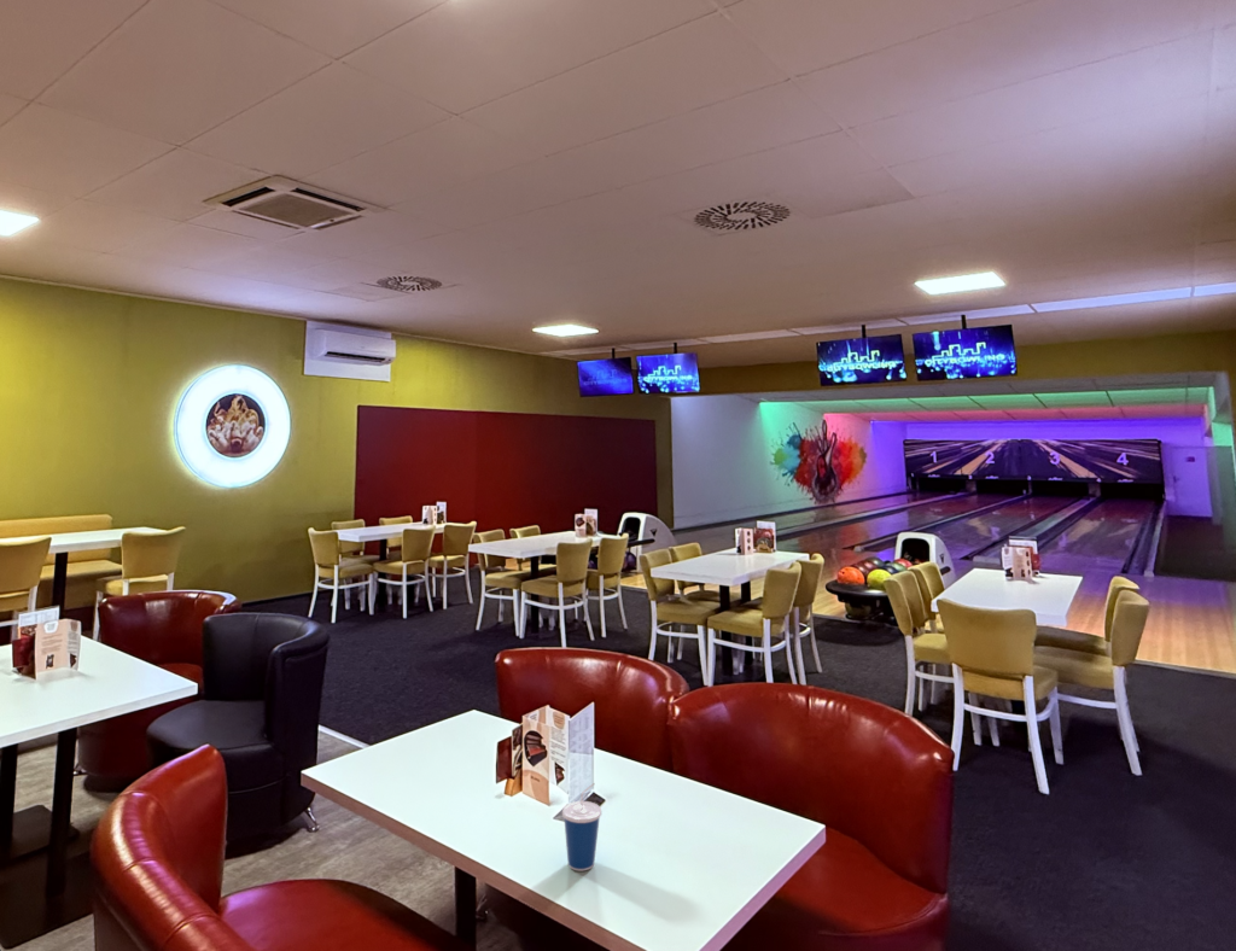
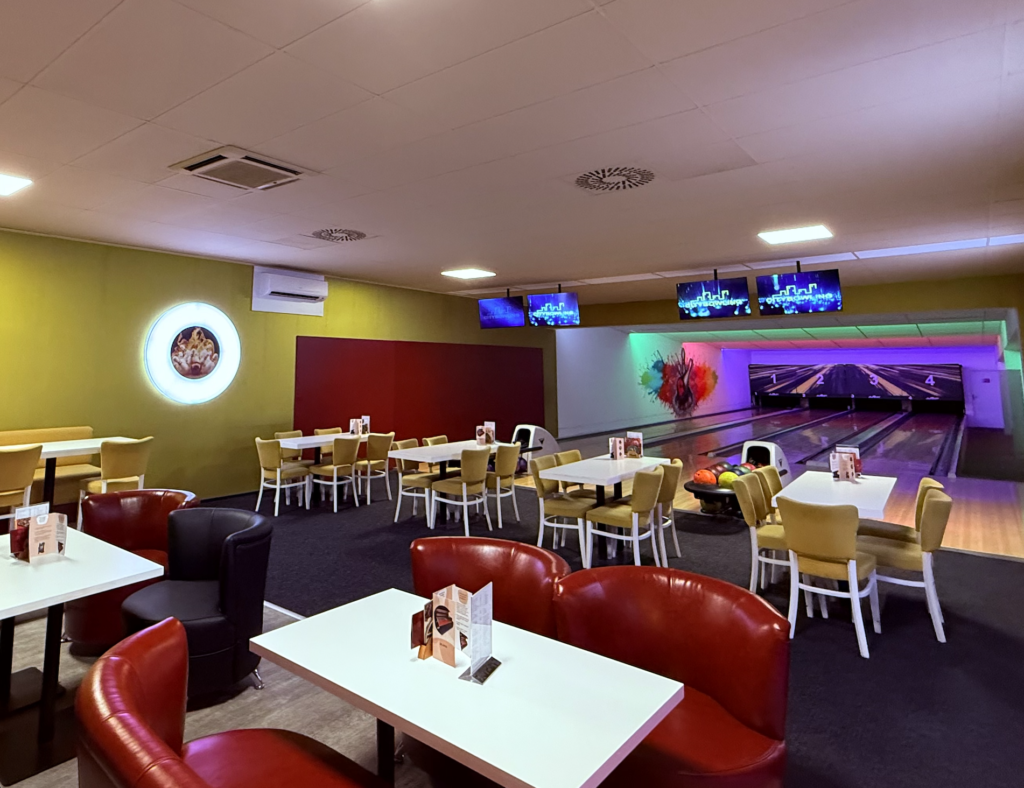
- cup (581, 822)
